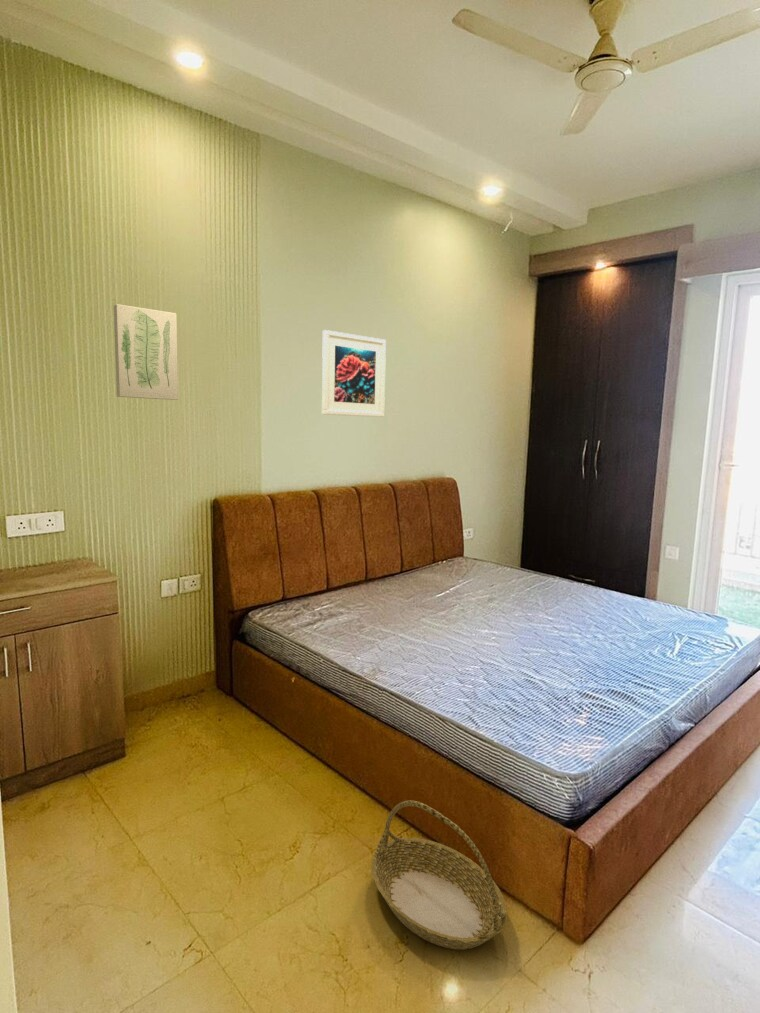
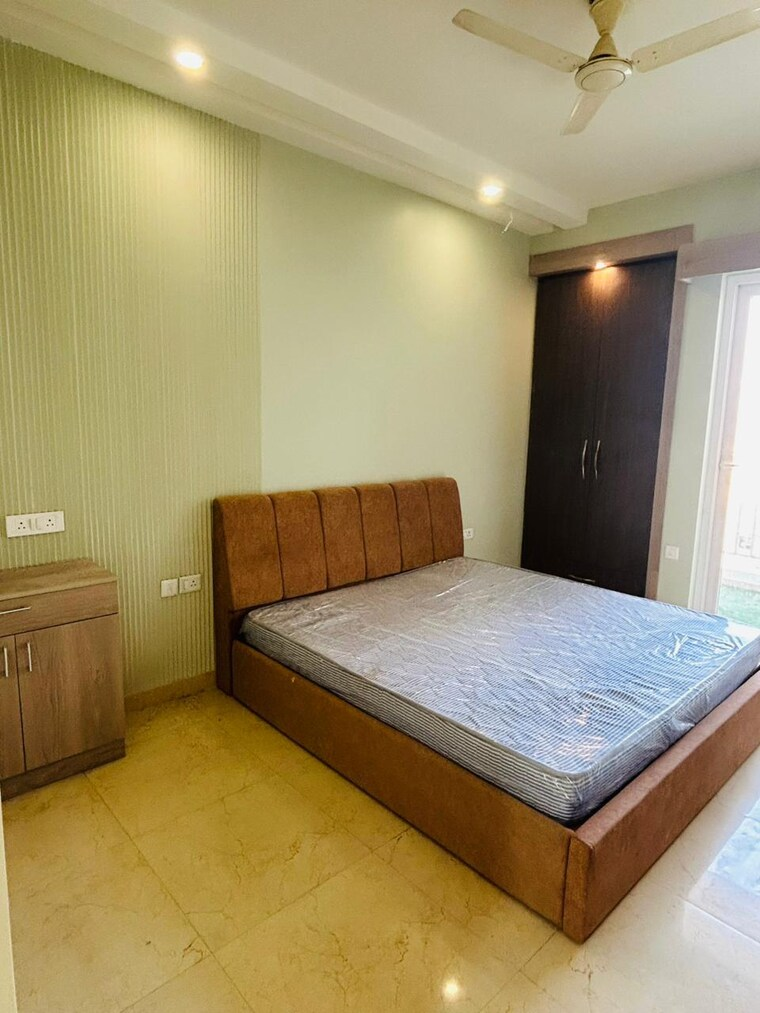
- basket (436, 859)
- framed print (354, 375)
- wall art (147, 354)
